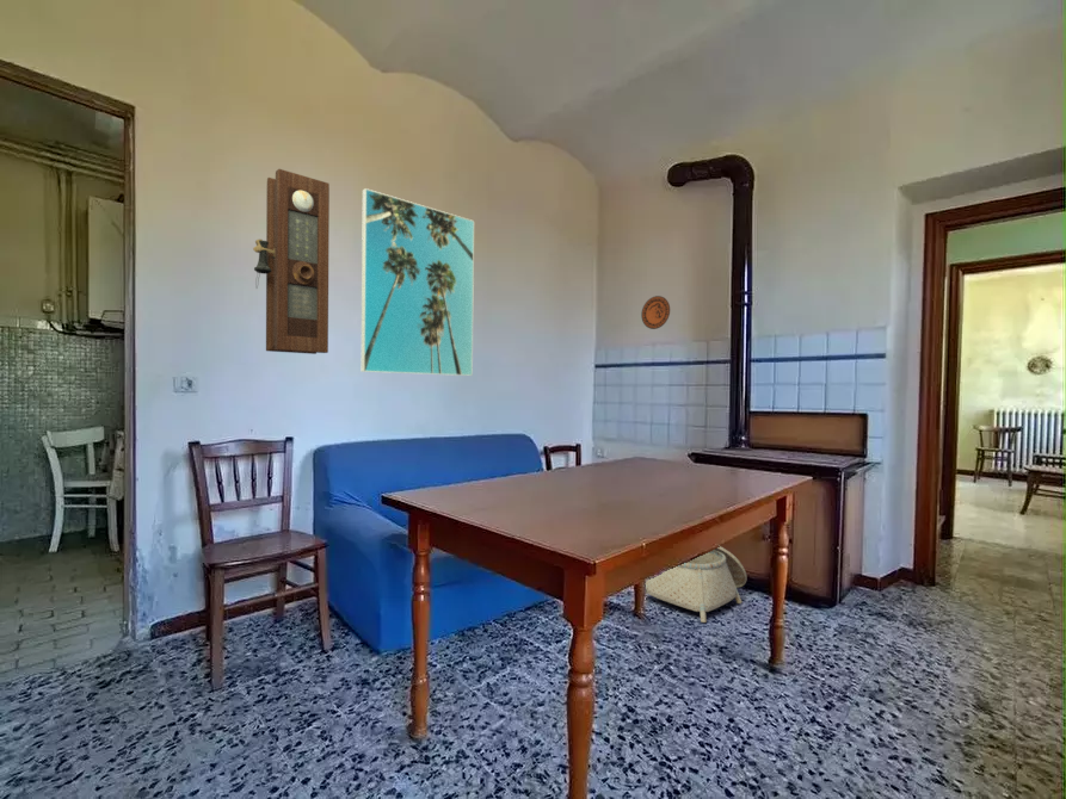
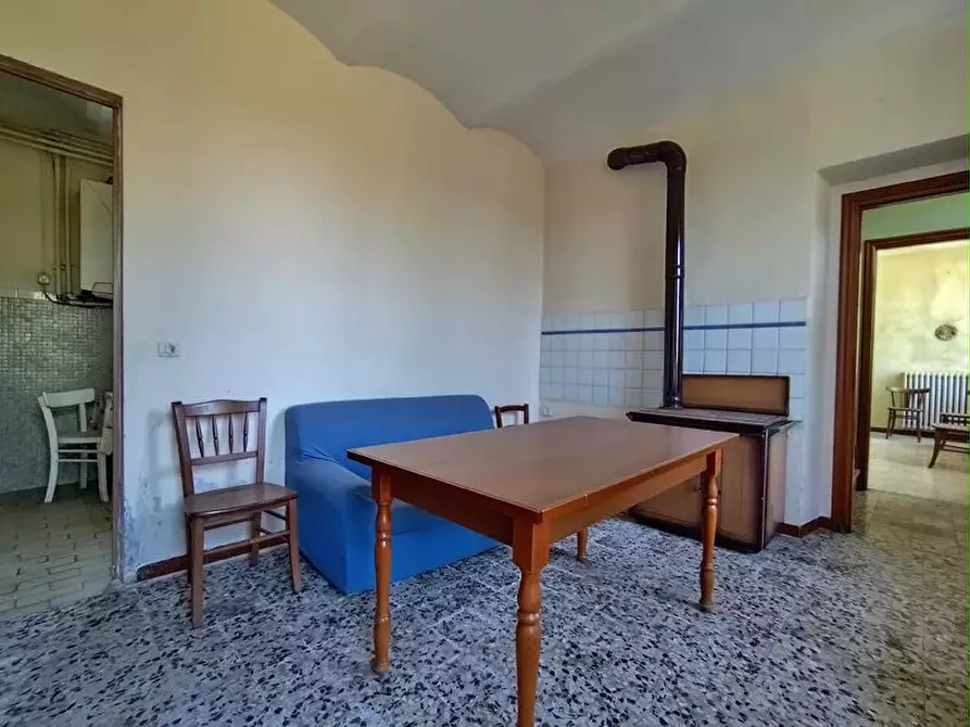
- pendulum clock (290, 265)
- decorative plate (655, 312)
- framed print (421, 290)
- basket (698, 570)
